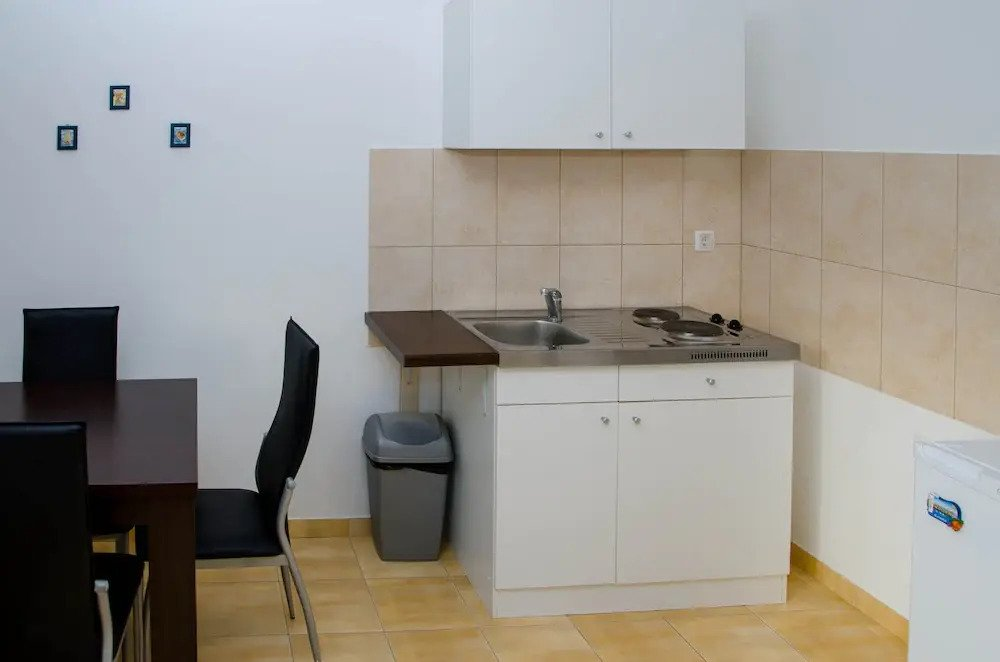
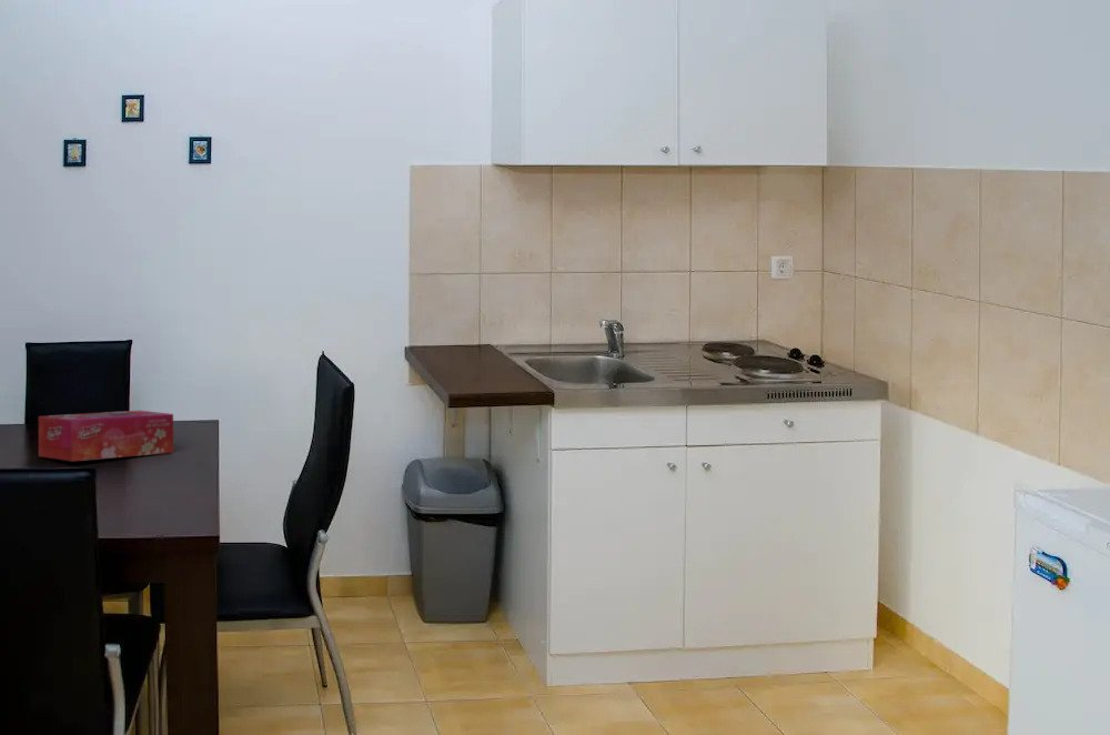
+ tissue box (107, 434)
